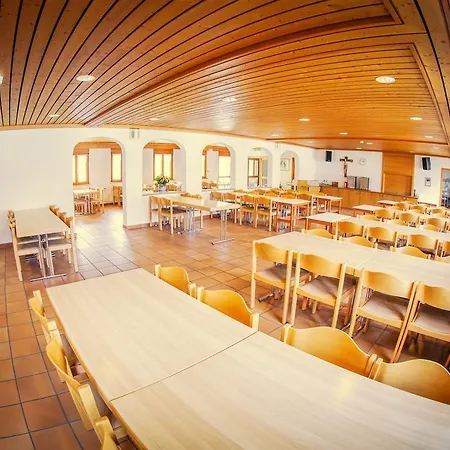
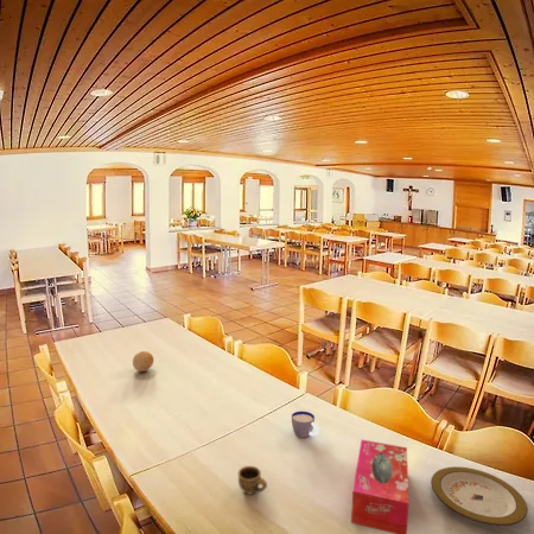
+ cup (305, 426)
+ tissue box (381, 482)
+ cup (252, 483)
+ plate (476, 495)
+ fruit (142, 361)
